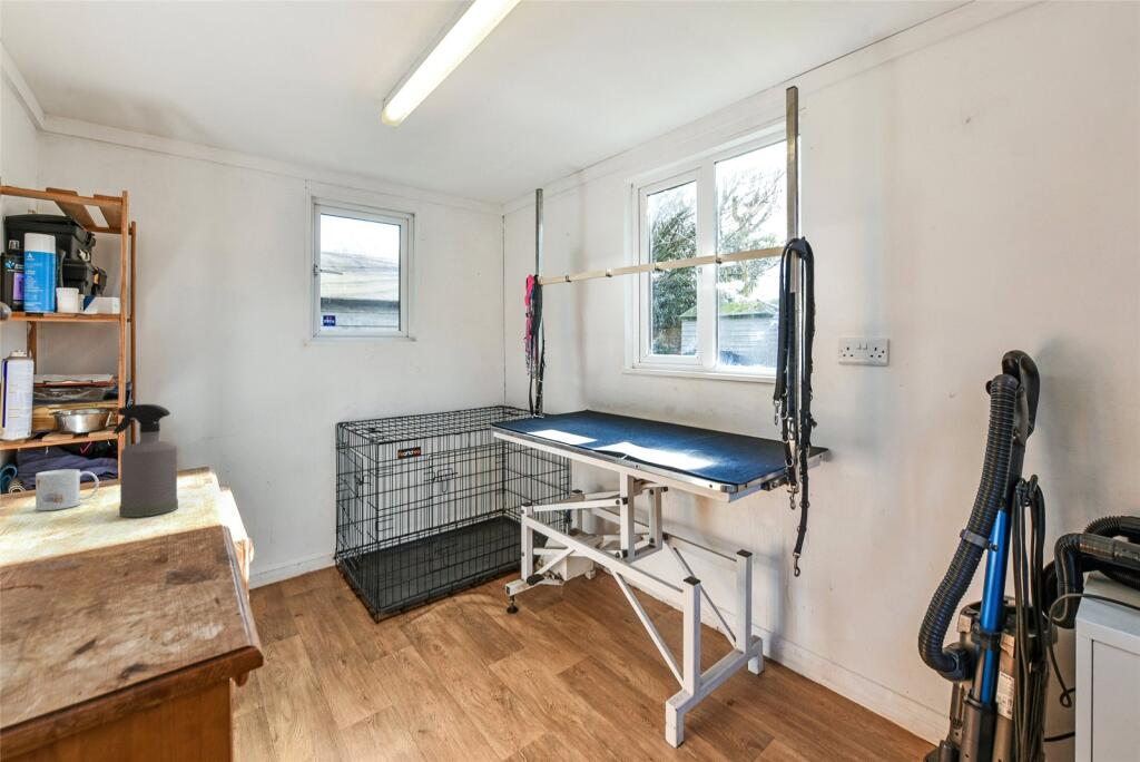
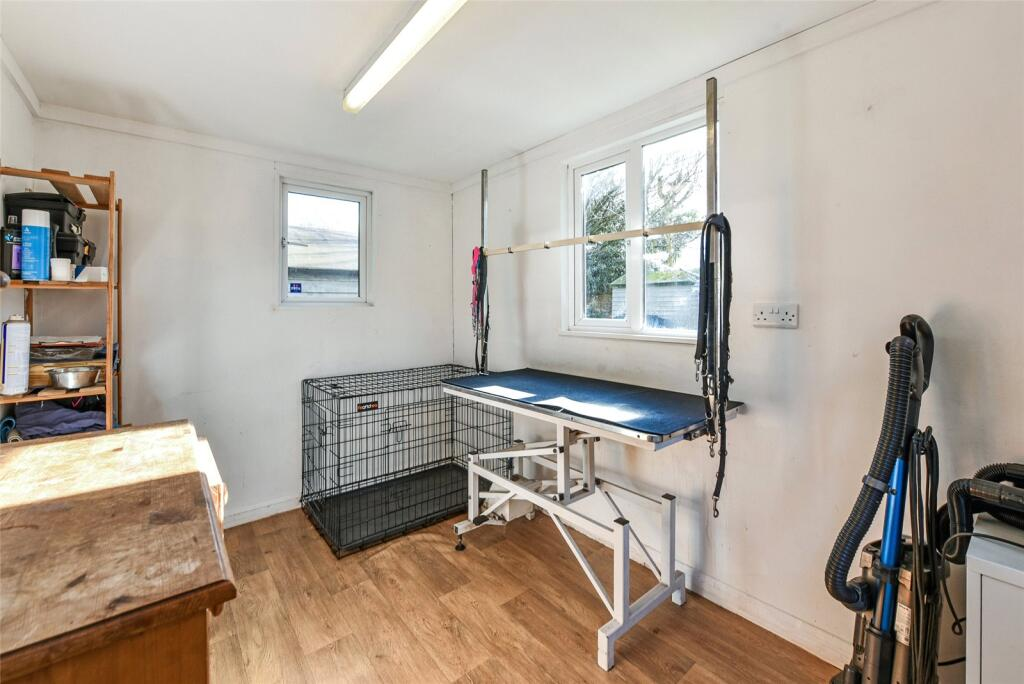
- mug (68, 488)
- spray bottle (145, 457)
